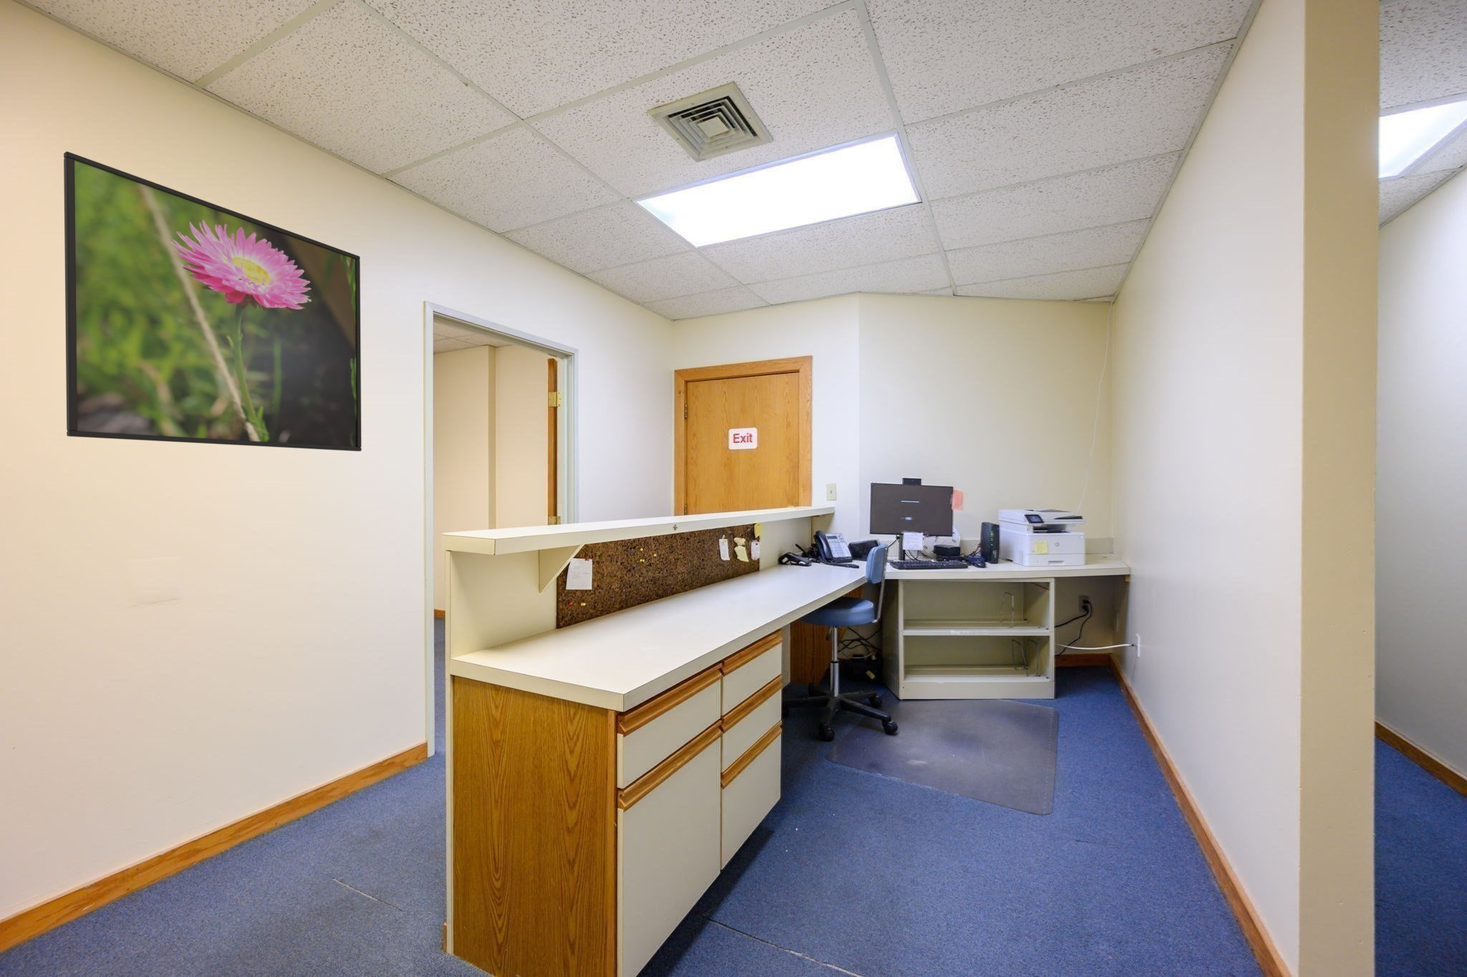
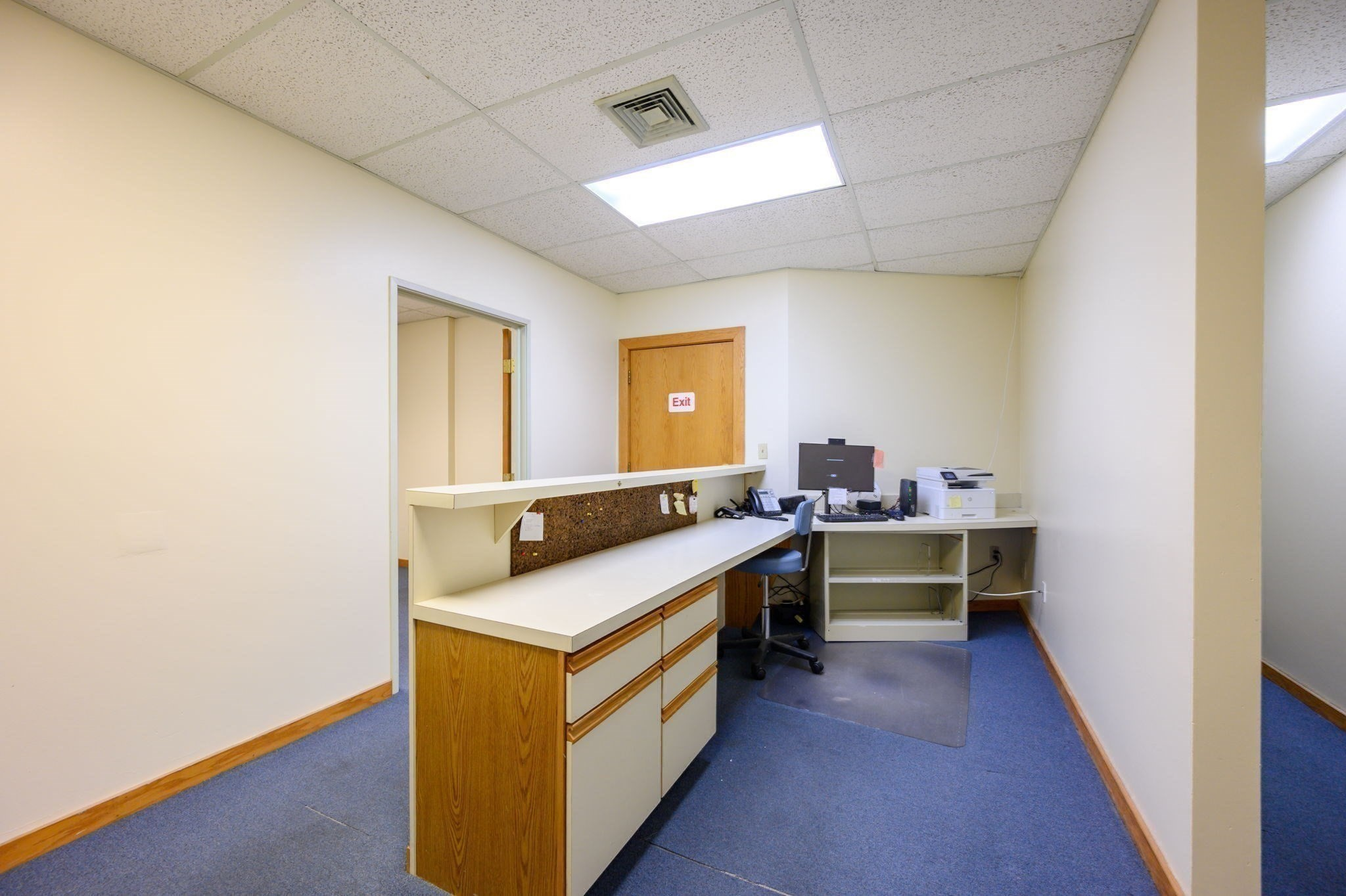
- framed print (240, 329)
